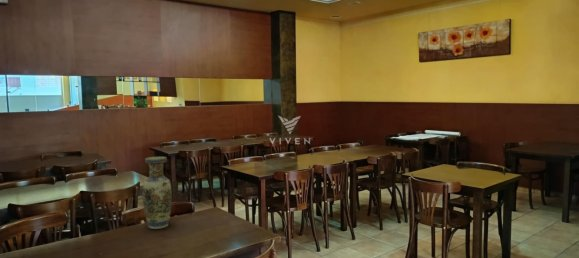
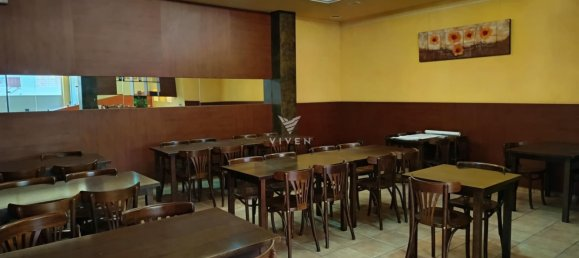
- vase (157, 192)
